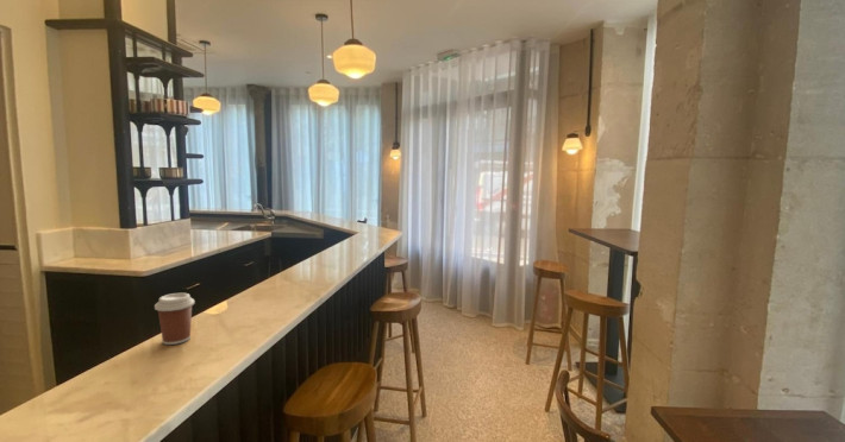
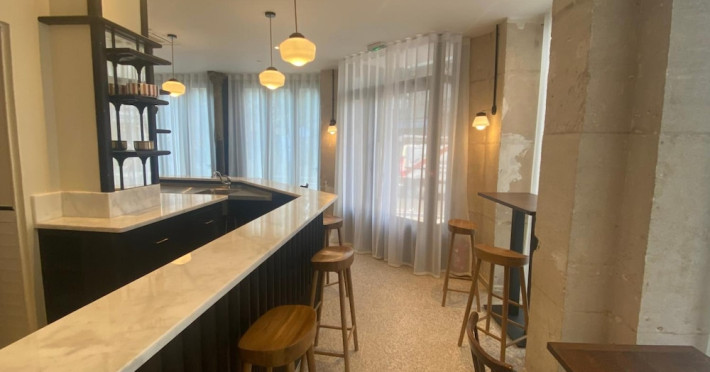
- coffee cup (175, 317)
